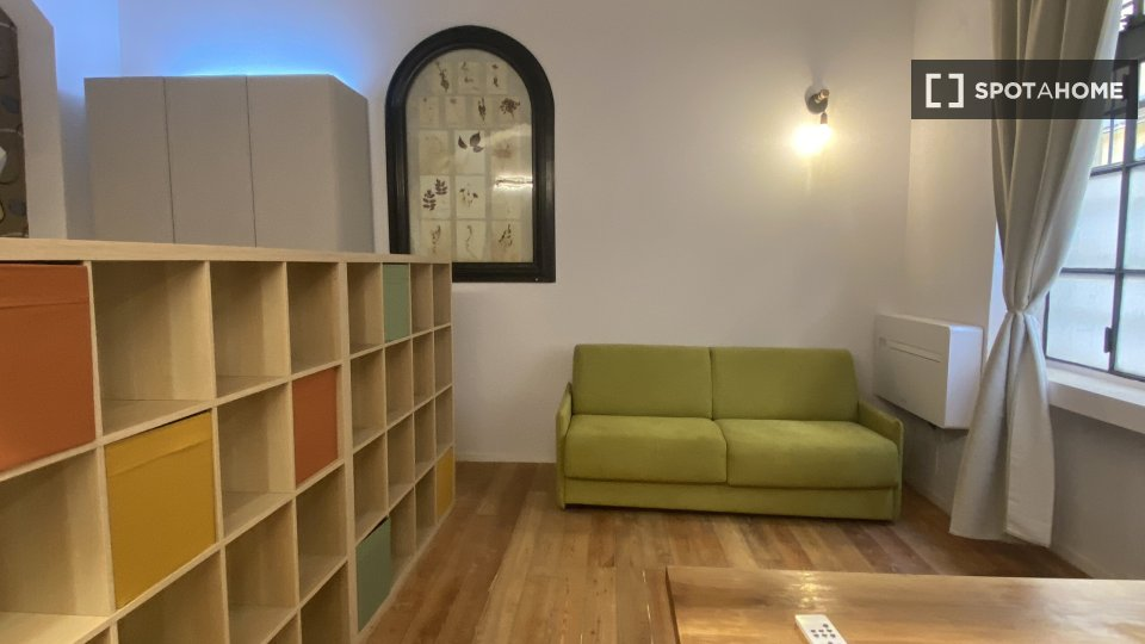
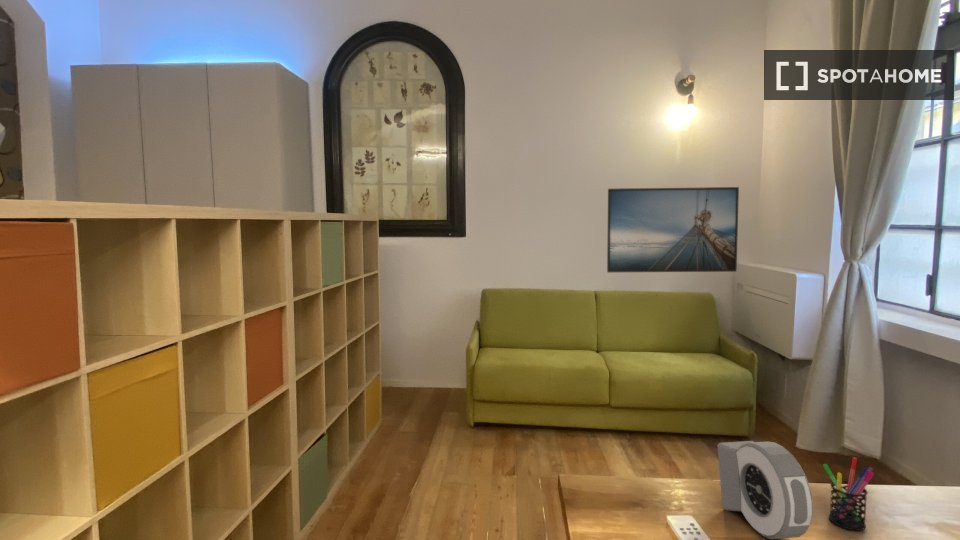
+ pen holder (844, 489)
+ alarm clock (765, 486)
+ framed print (672, 230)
